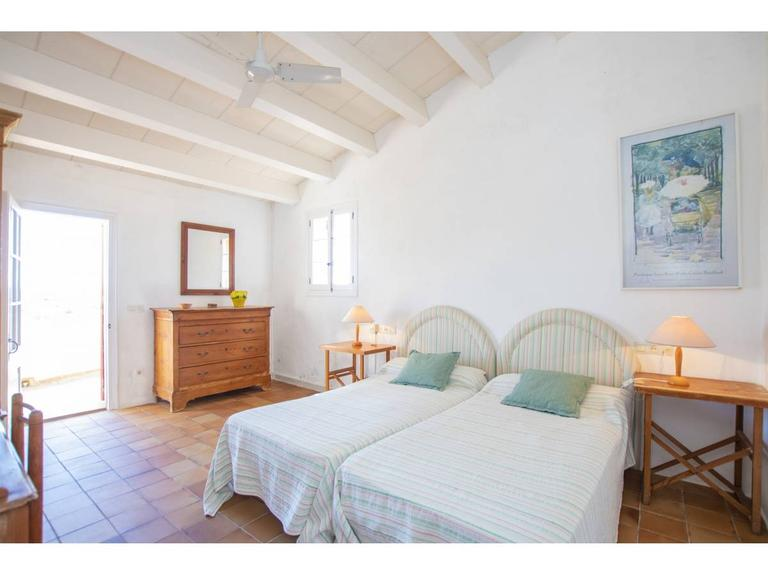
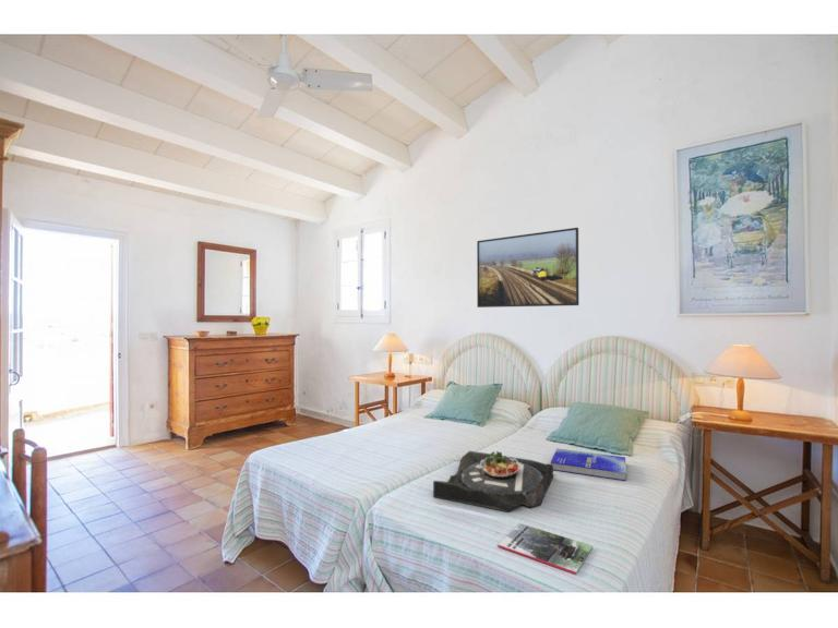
+ magazine (544, 545)
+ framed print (524, 270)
+ book (588, 462)
+ serving tray (496, 469)
